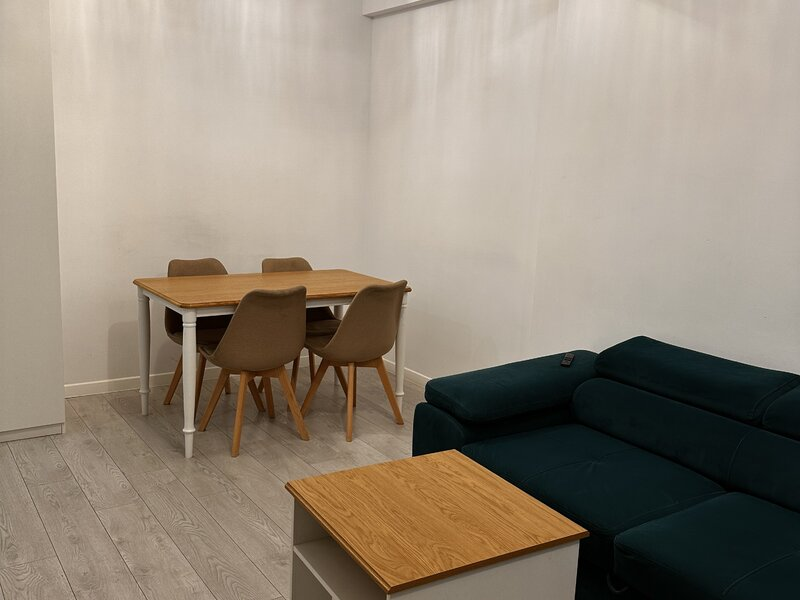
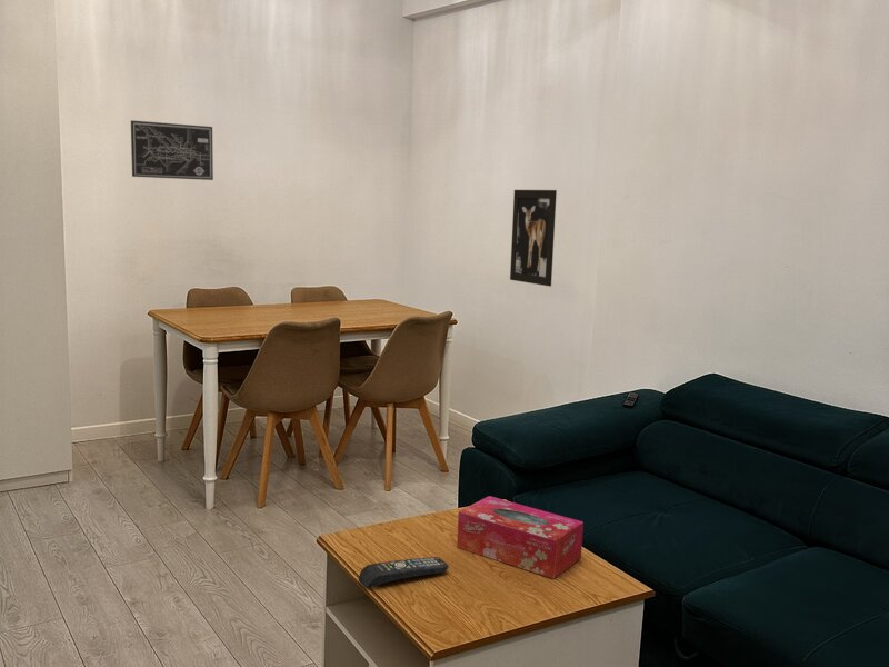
+ wall art (172, 150)
+ remote control (403, 569)
+ tissue box (519, 535)
+ wall art (531, 237)
